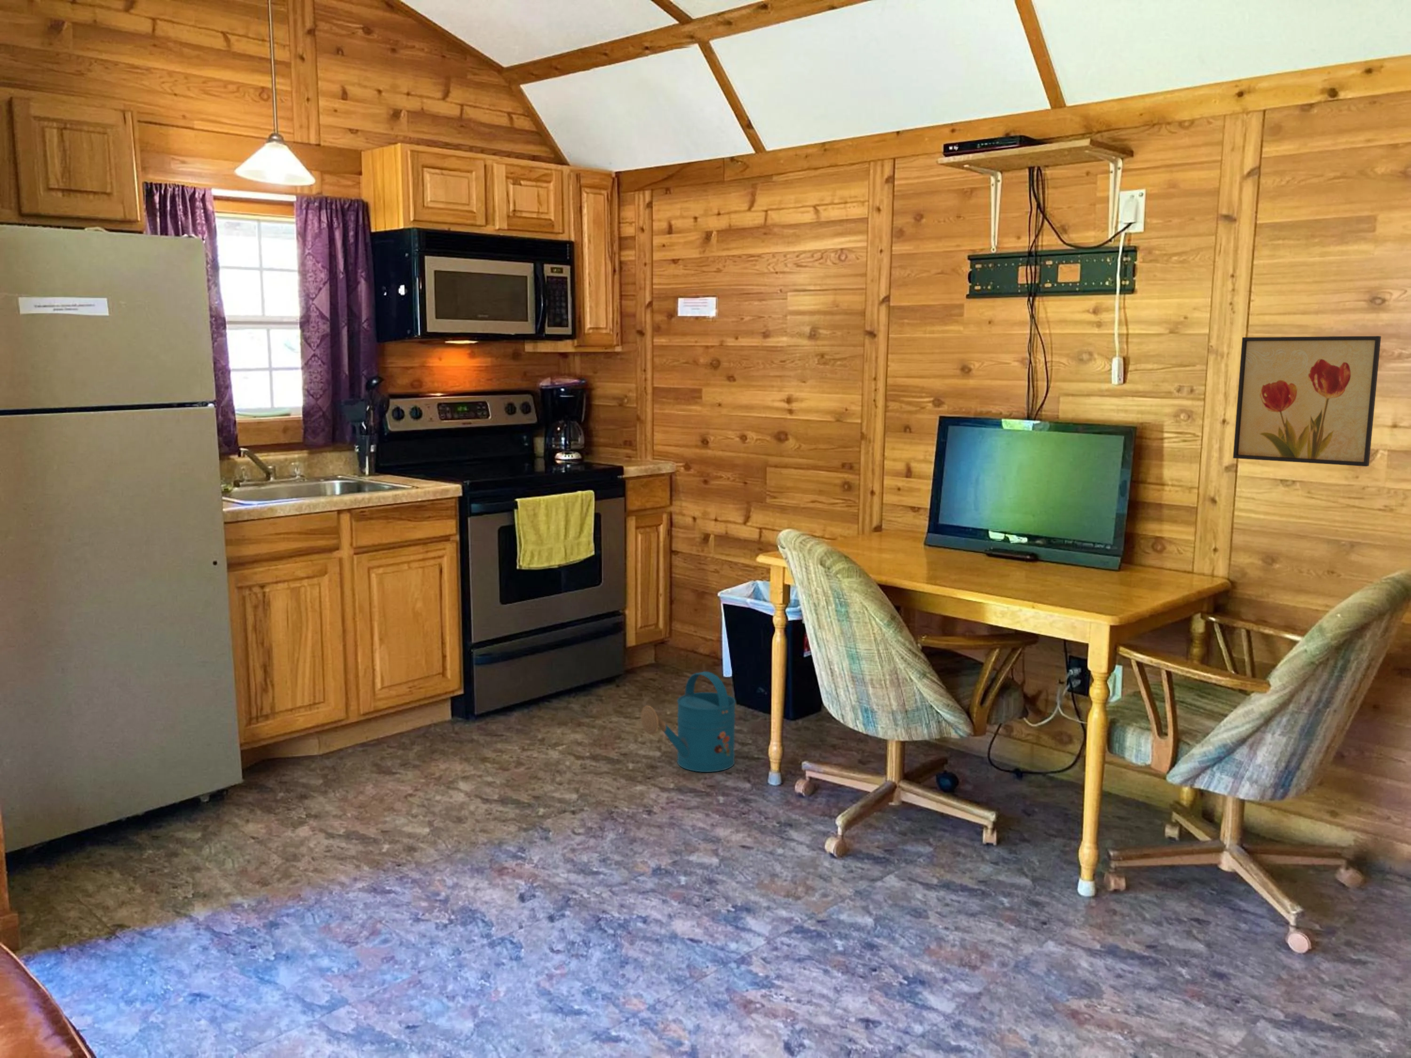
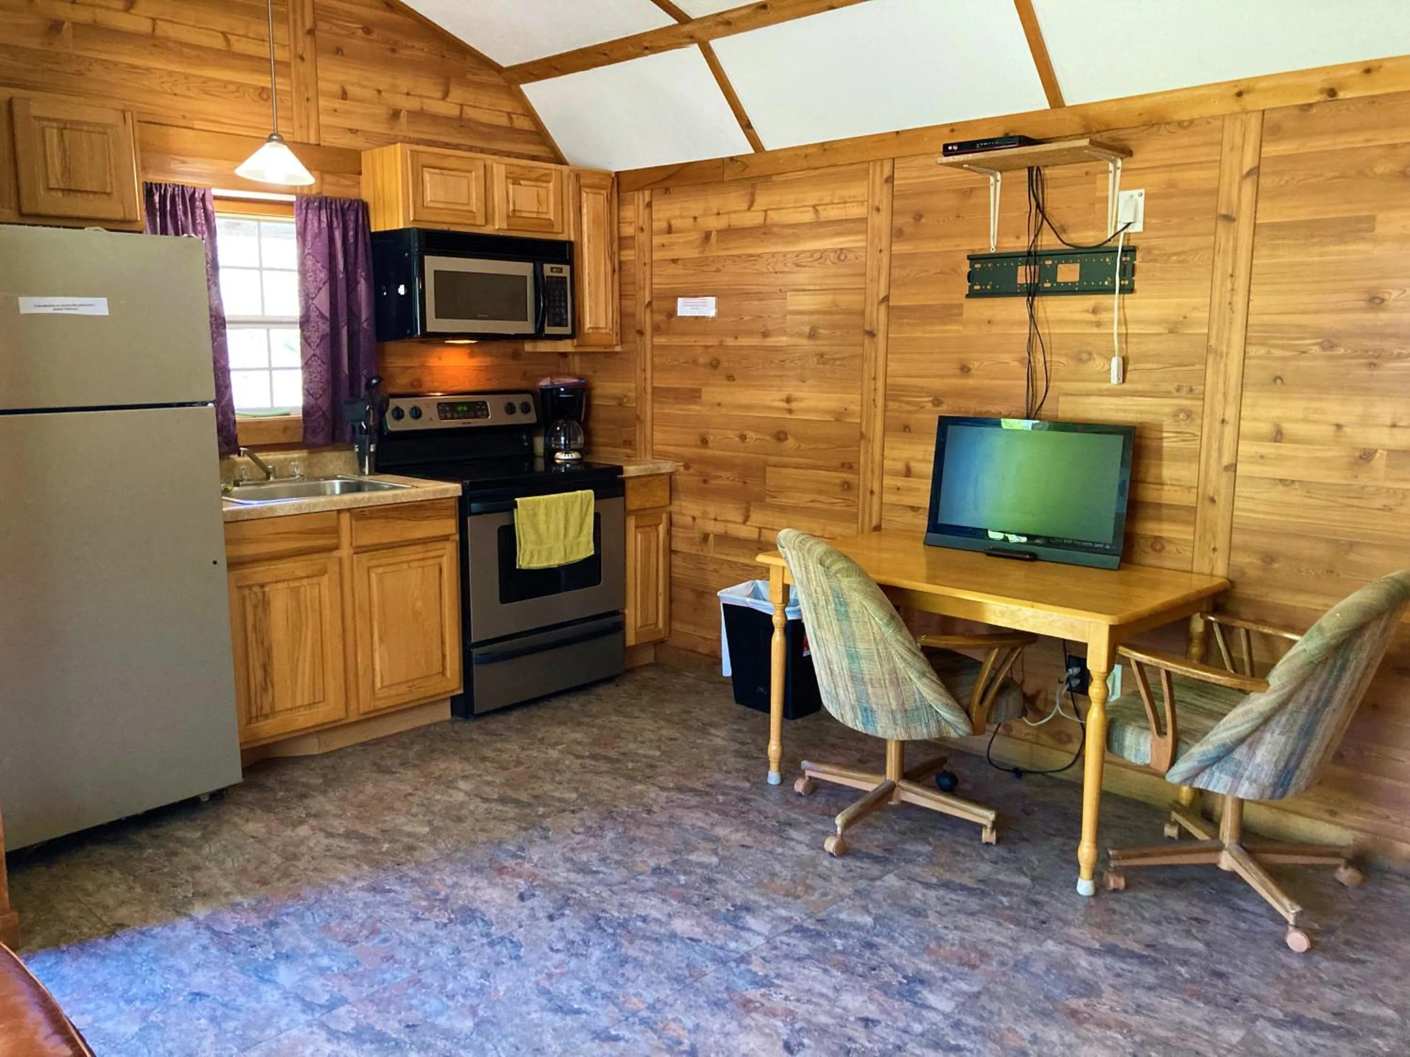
- wall art (1304, 400)
- watering can (689, 721)
